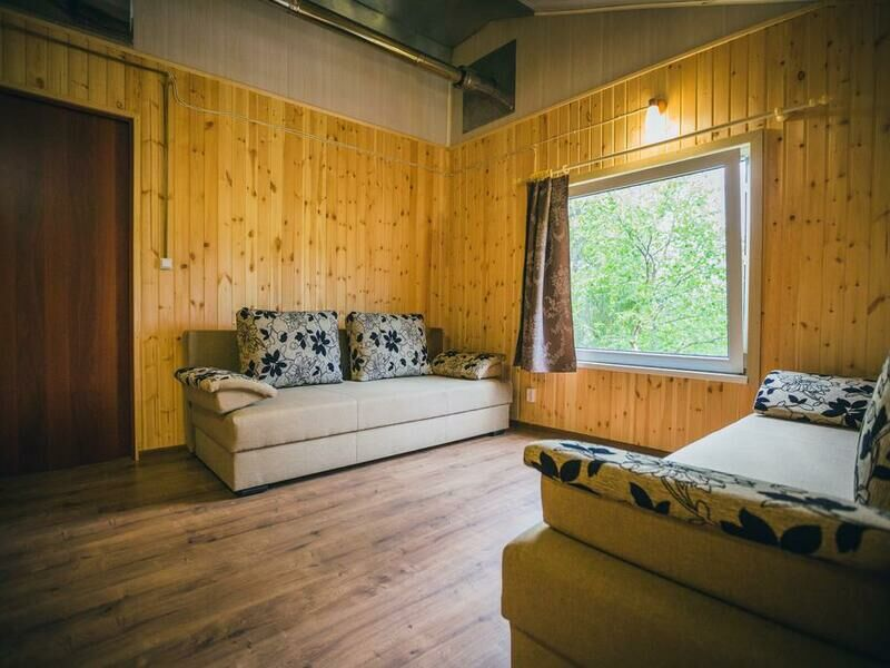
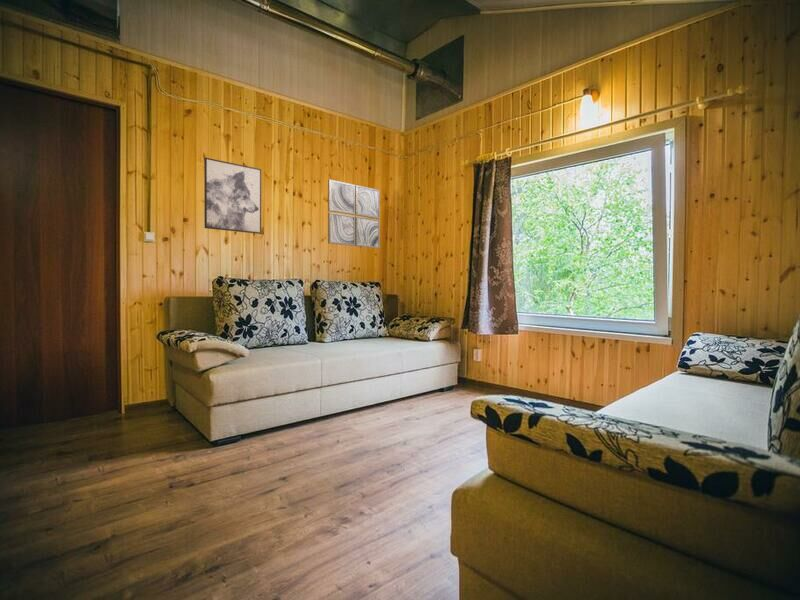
+ wall art (354, 216)
+ wall art (234, 197)
